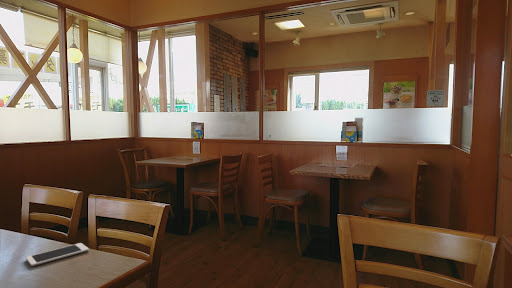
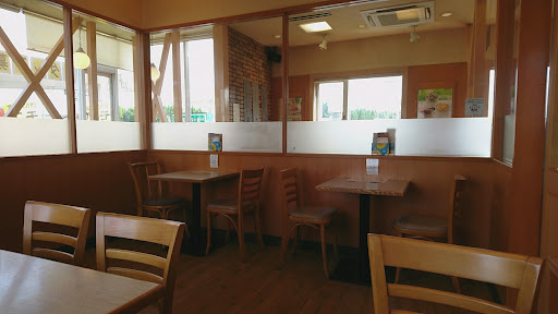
- cell phone (58, 253)
